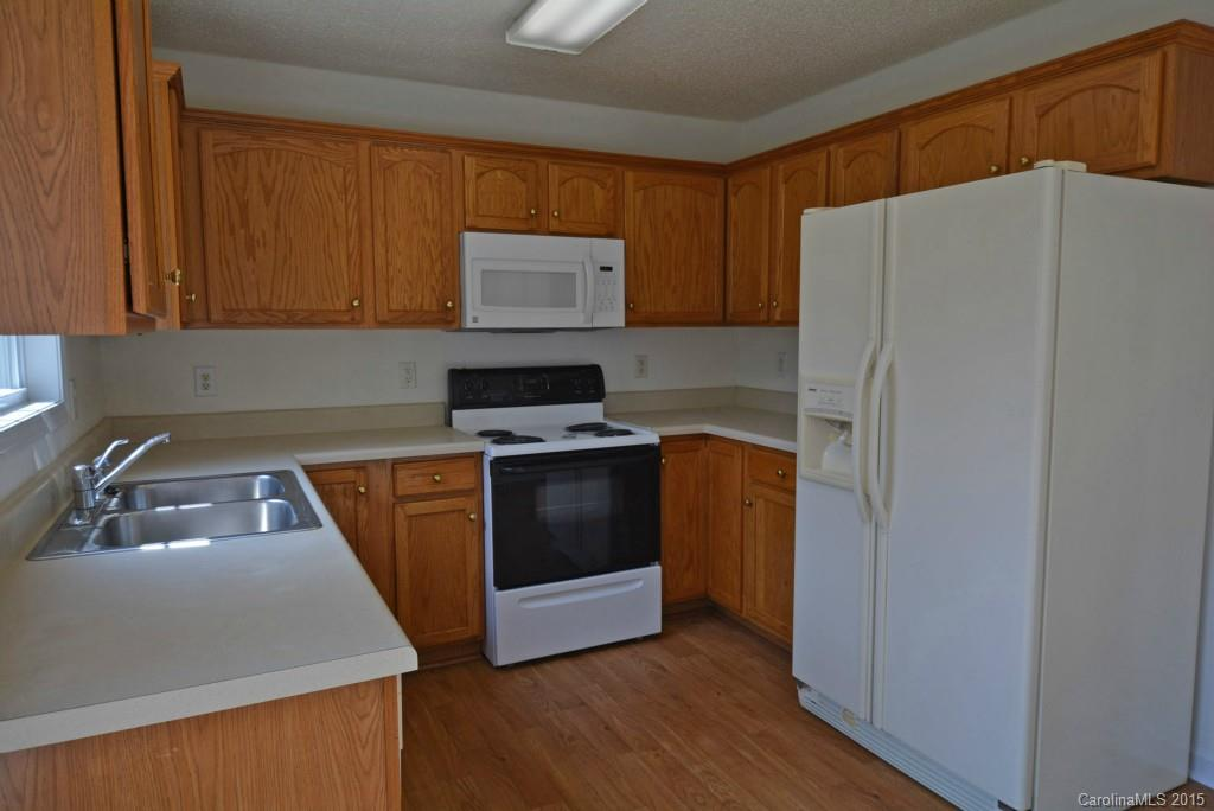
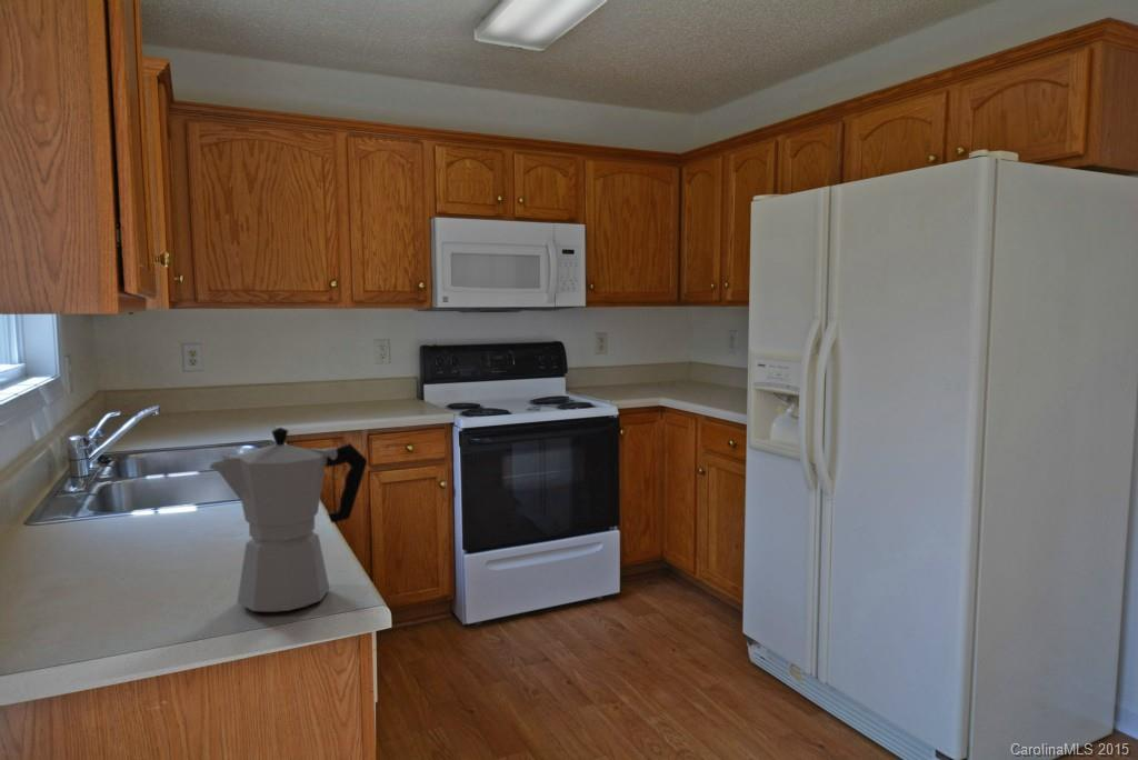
+ moka pot (292, 511)
